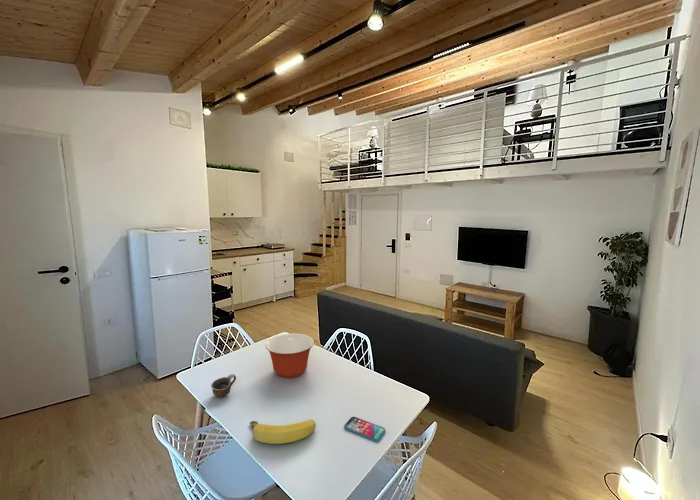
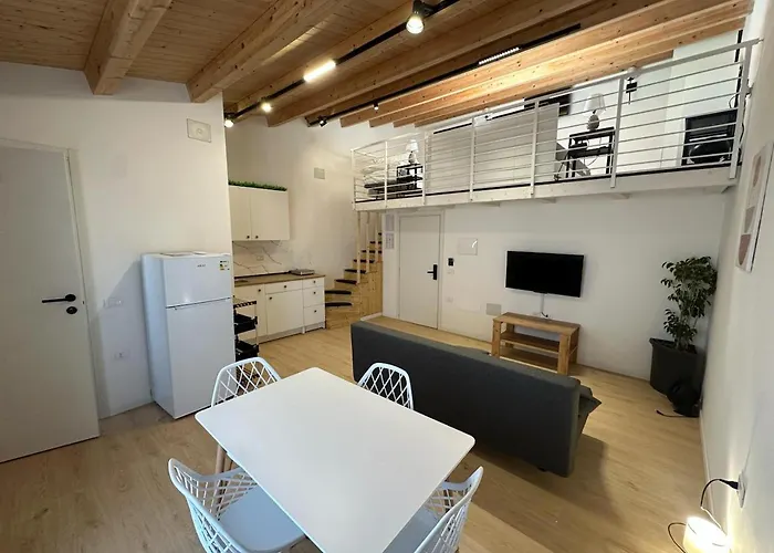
- banana (283, 425)
- mixing bowl (290, 357)
- cup (223, 386)
- smartphone (364, 428)
